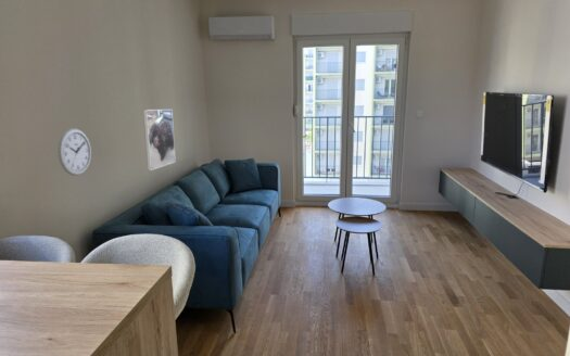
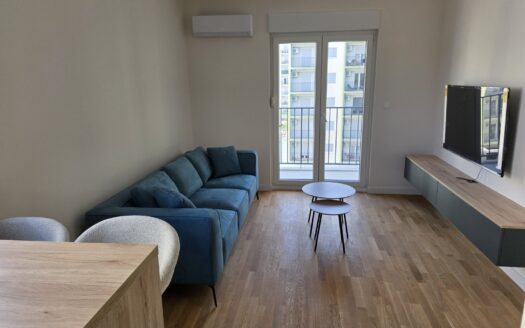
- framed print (161, 138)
- wall clock (76, 152)
